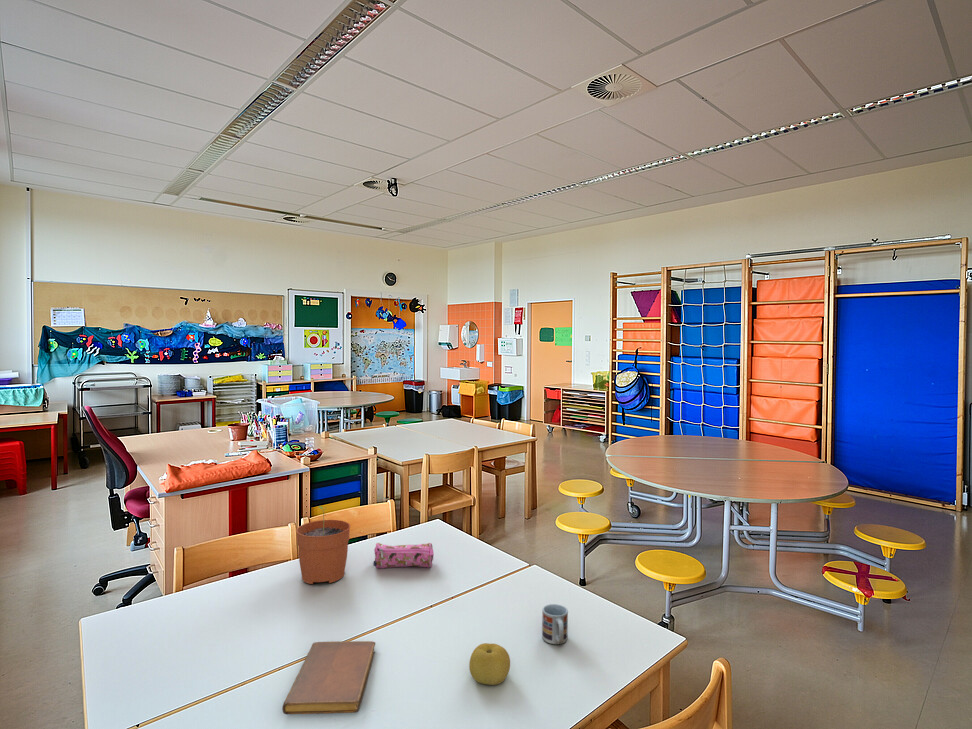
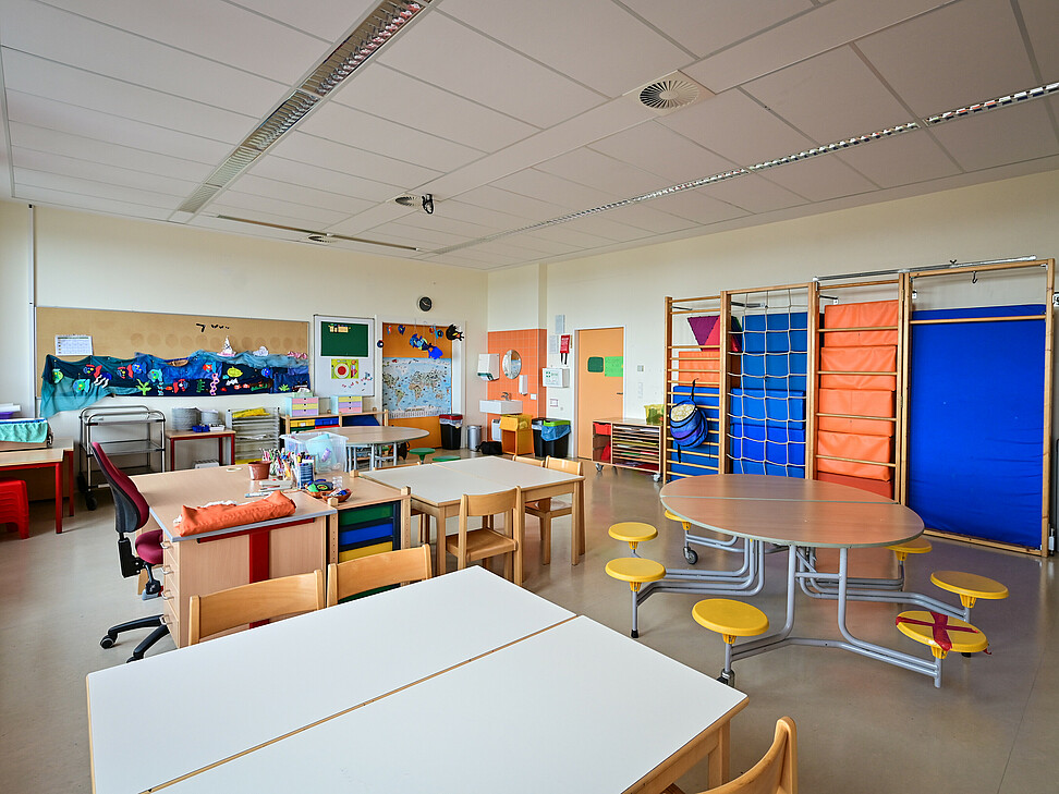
- pencil case (404, 555)
- plant pot (323, 539)
- cup (556, 626)
- notebook (333, 674)
- fruit (489, 663)
